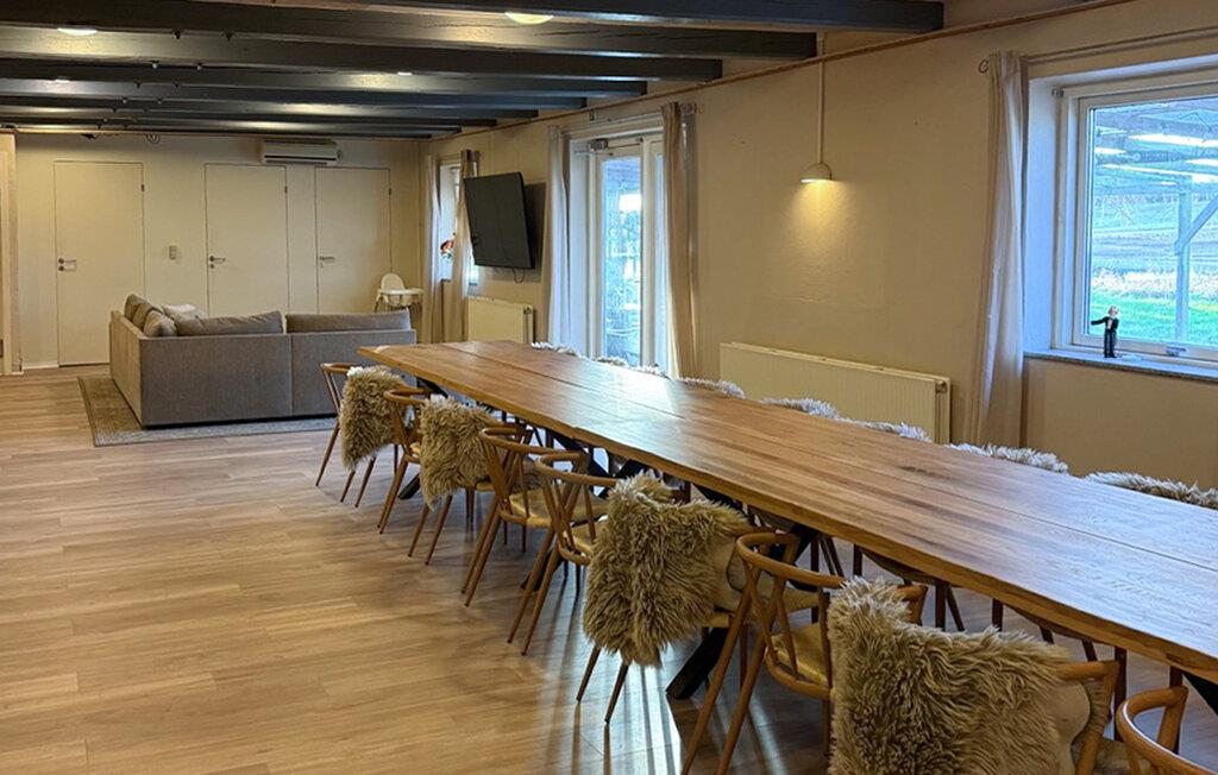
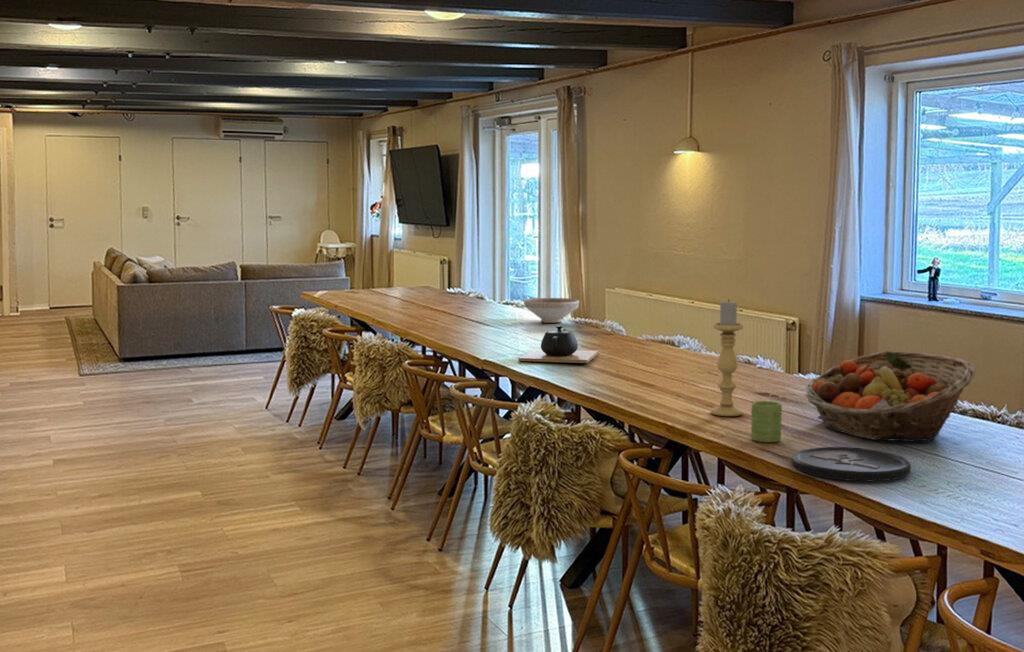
+ mug (762, 420)
+ teapot (559, 341)
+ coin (850, 463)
+ decorative bowl (551, 310)
+ candle holder (727, 356)
+ fruit basket (886, 393)
